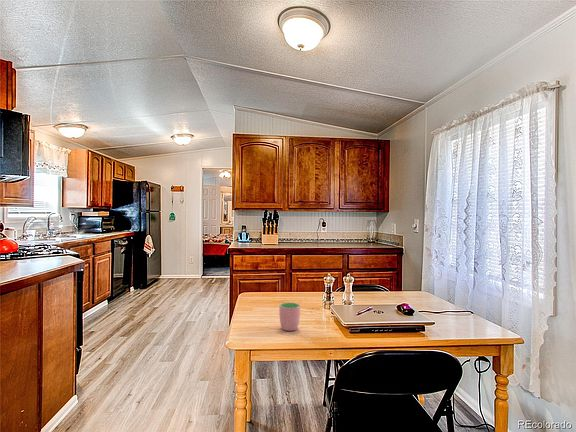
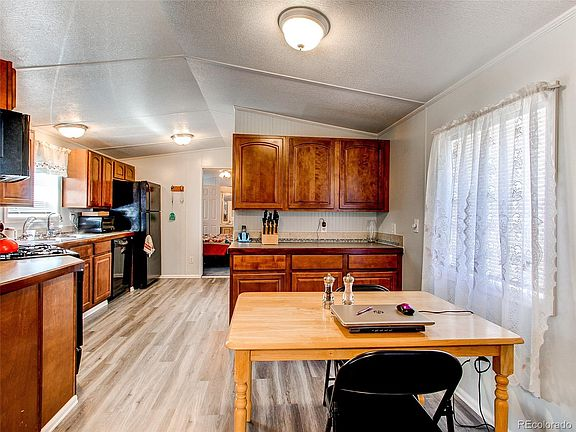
- cup (289, 315)
